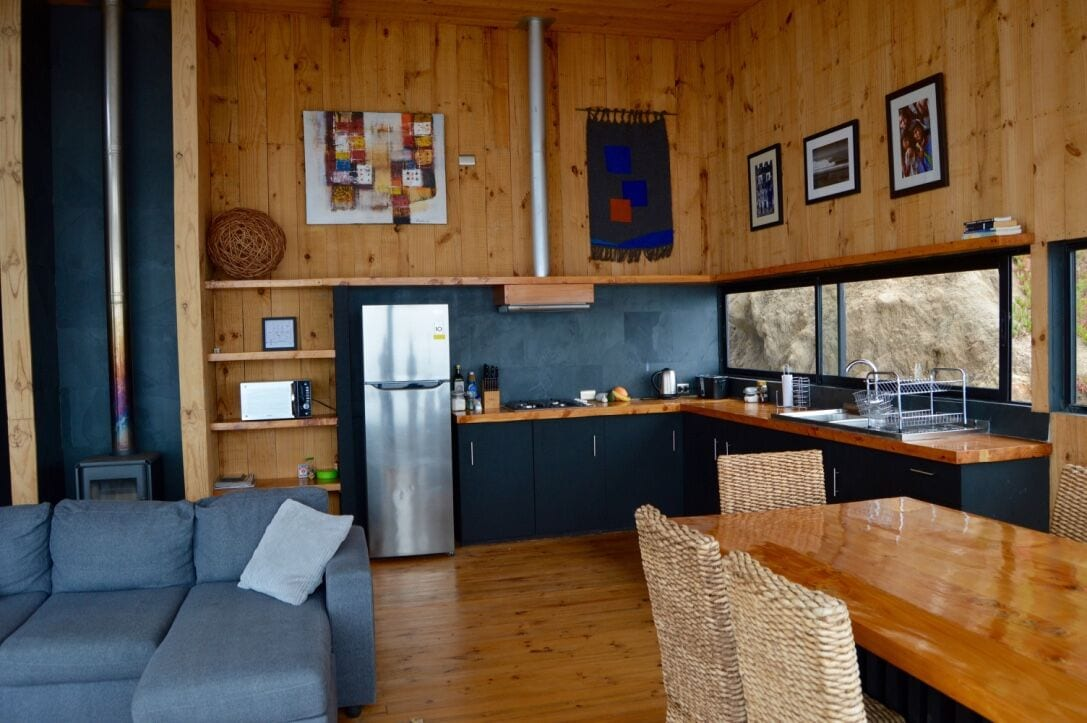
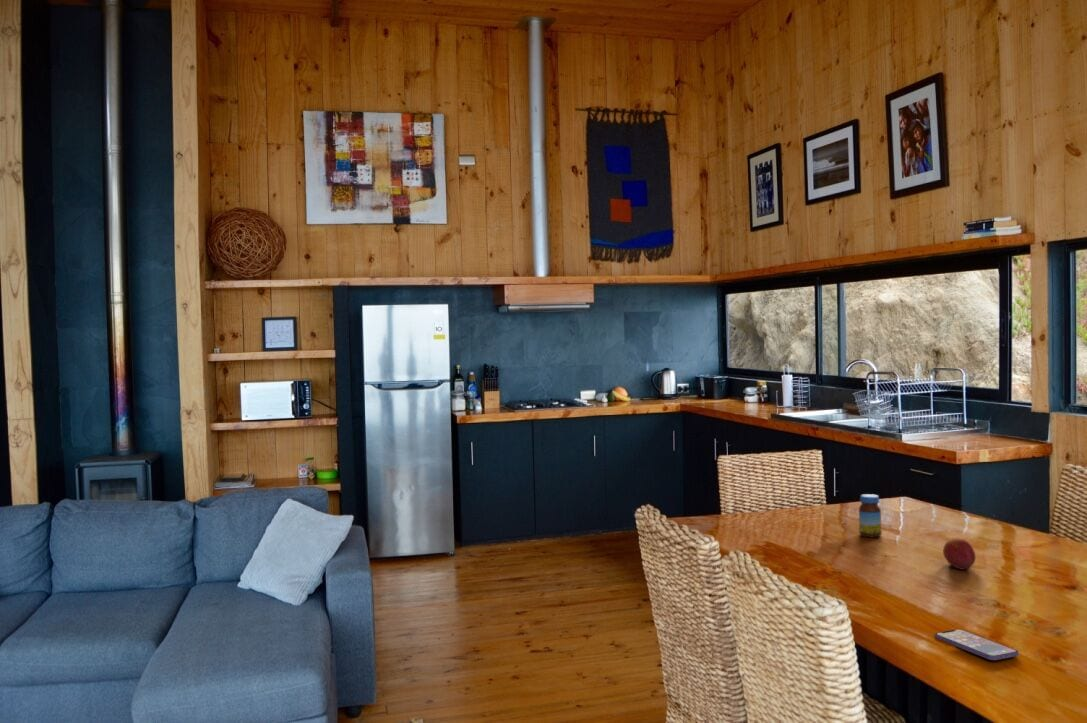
+ jar (869, 515)
+ smartphone (975, 644)
+ fruit (958, 553)
